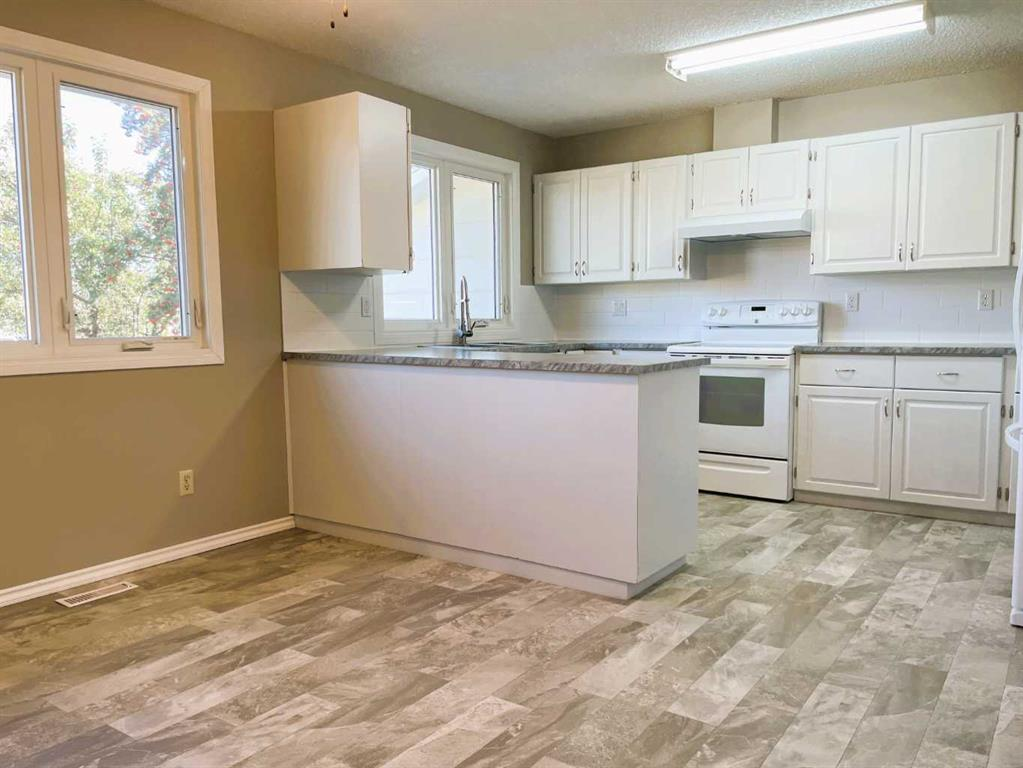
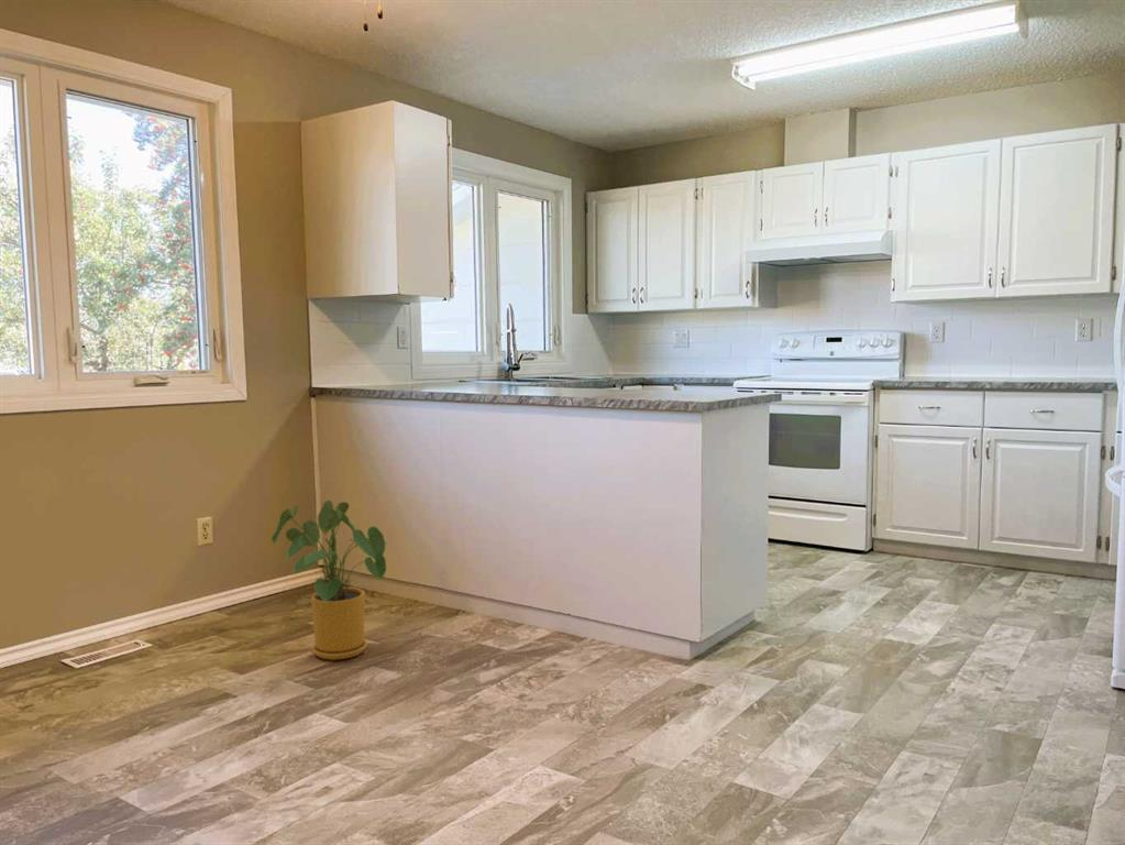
+ house plant (331, 580)
